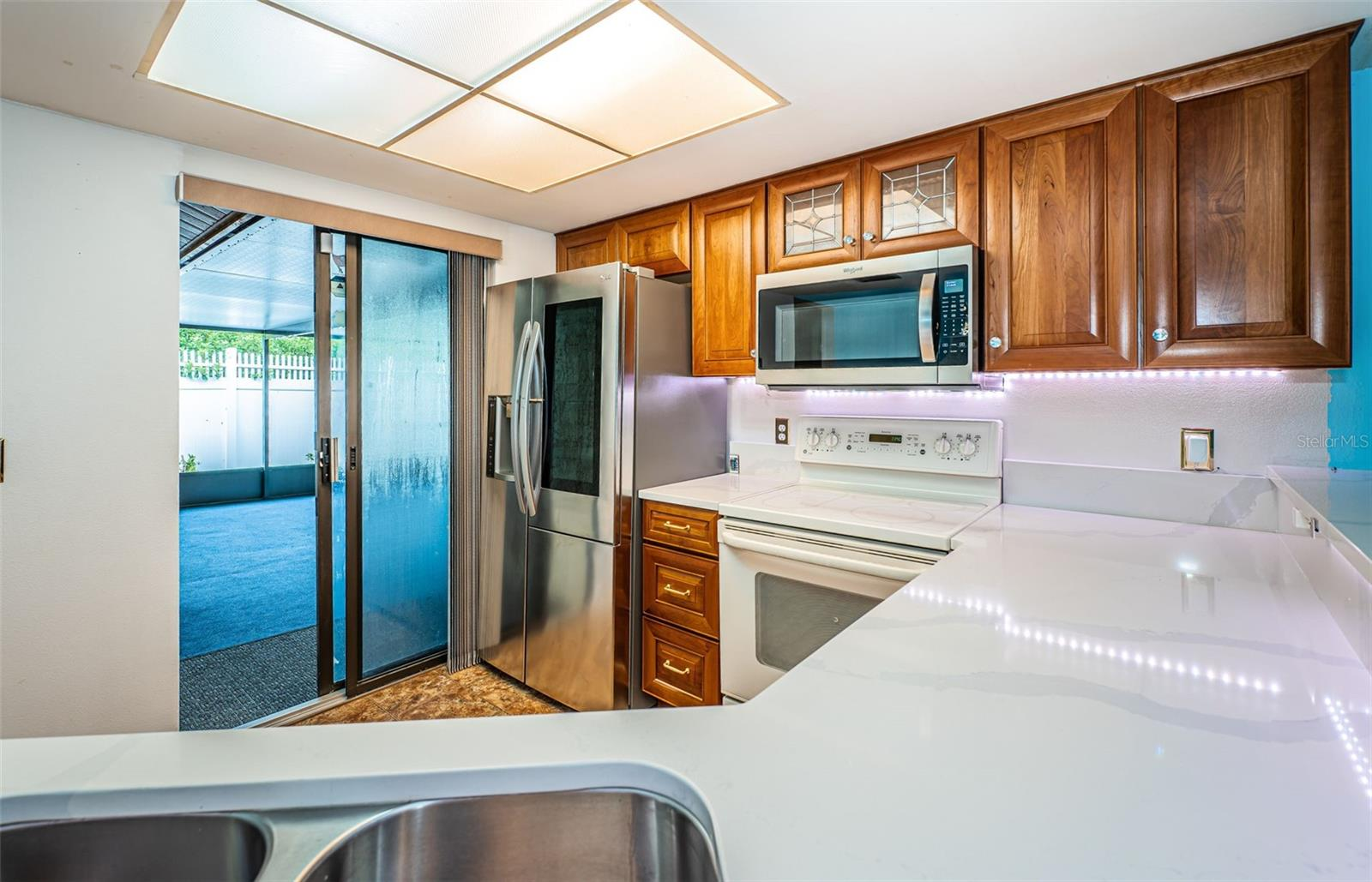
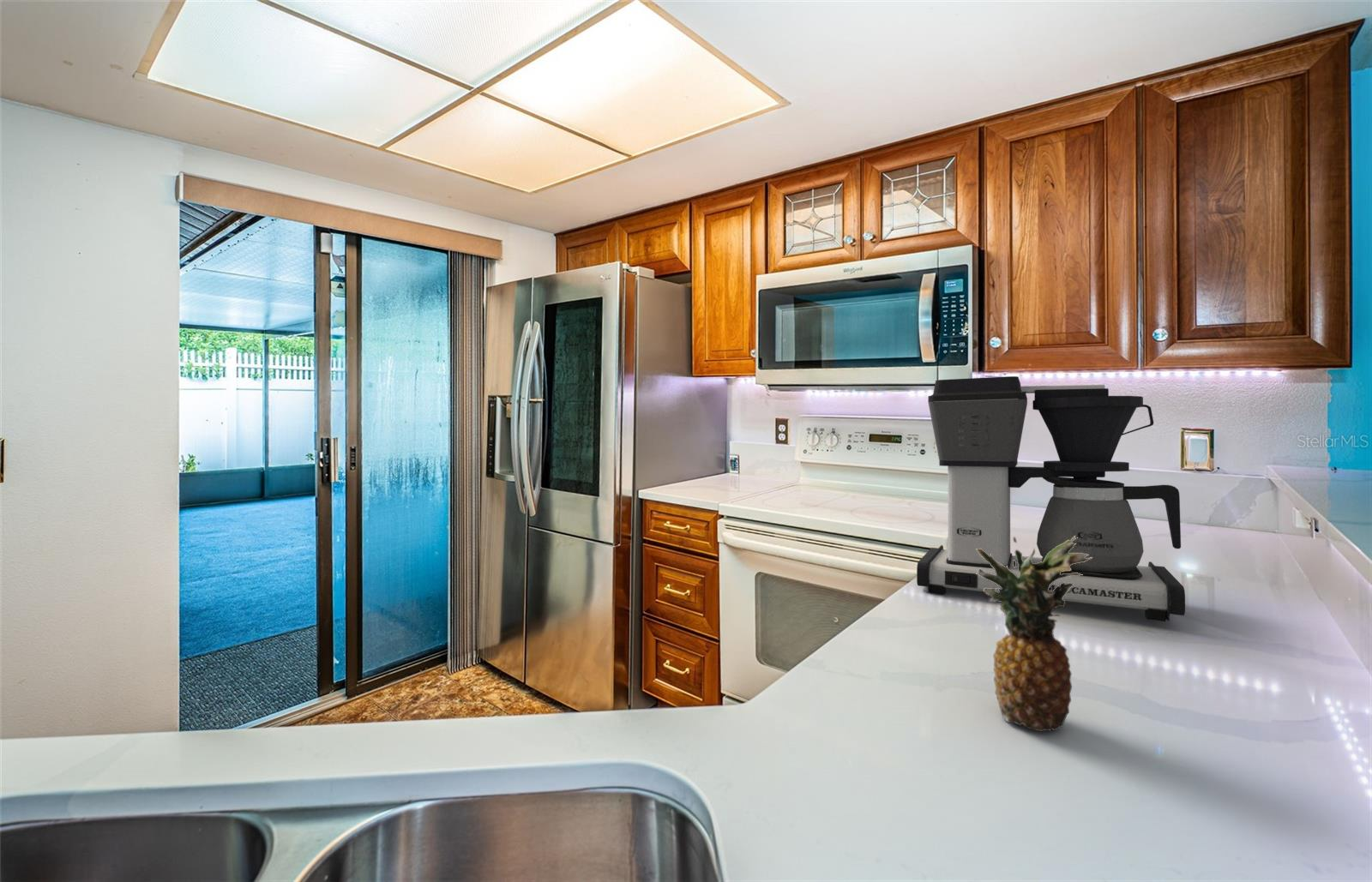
+ fruit (1029, 629)
+ coffee maker (1044, 479)
